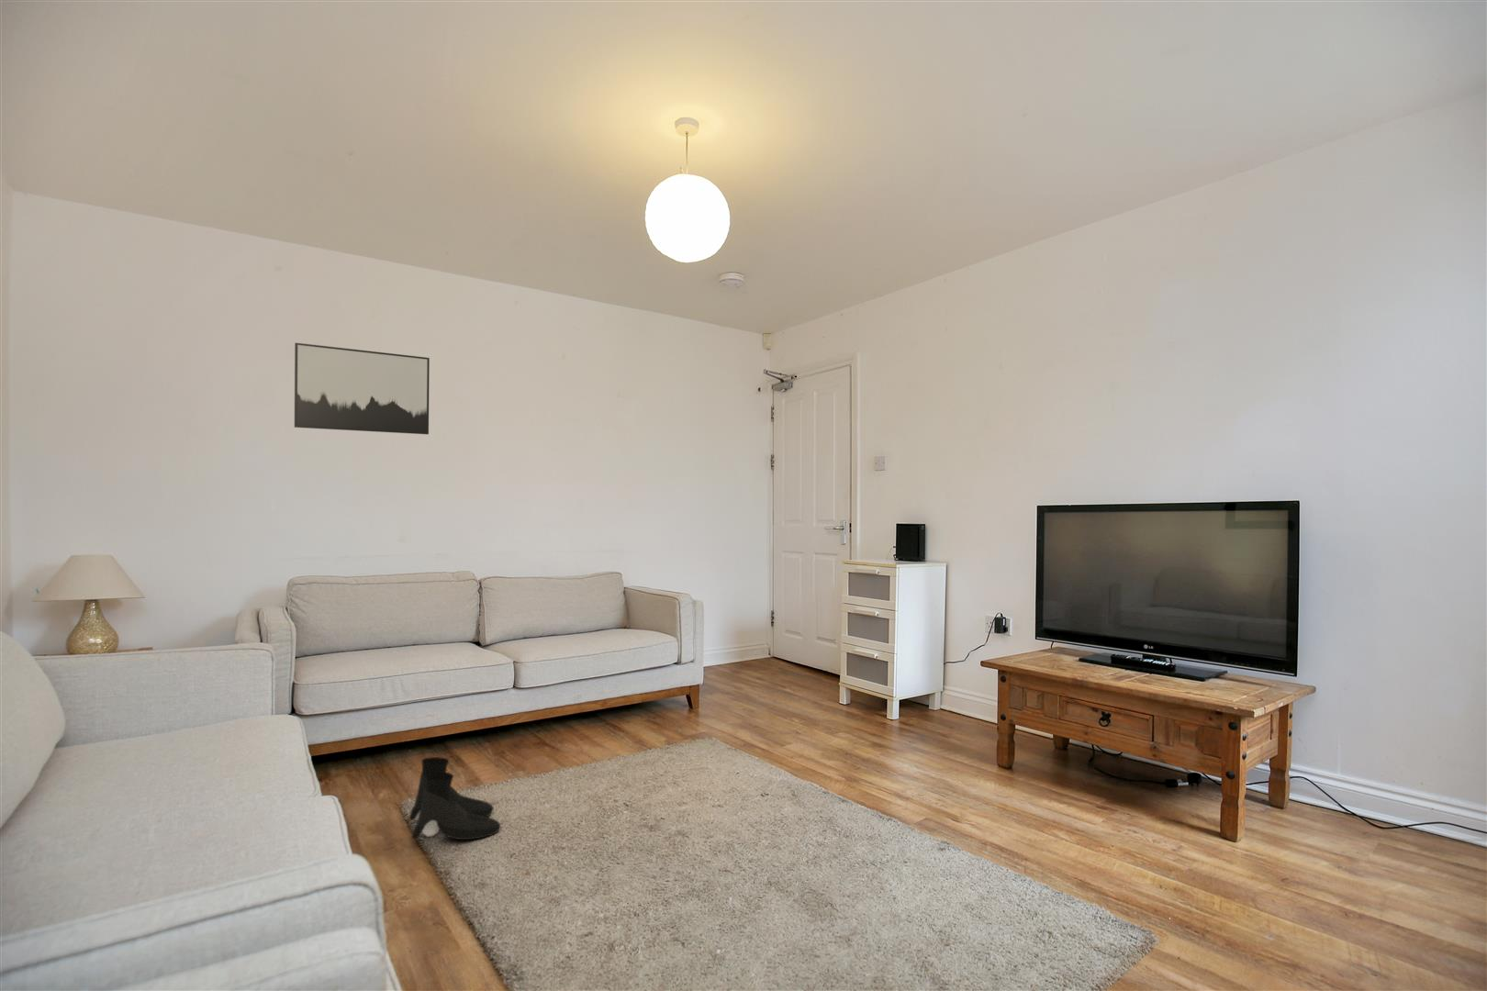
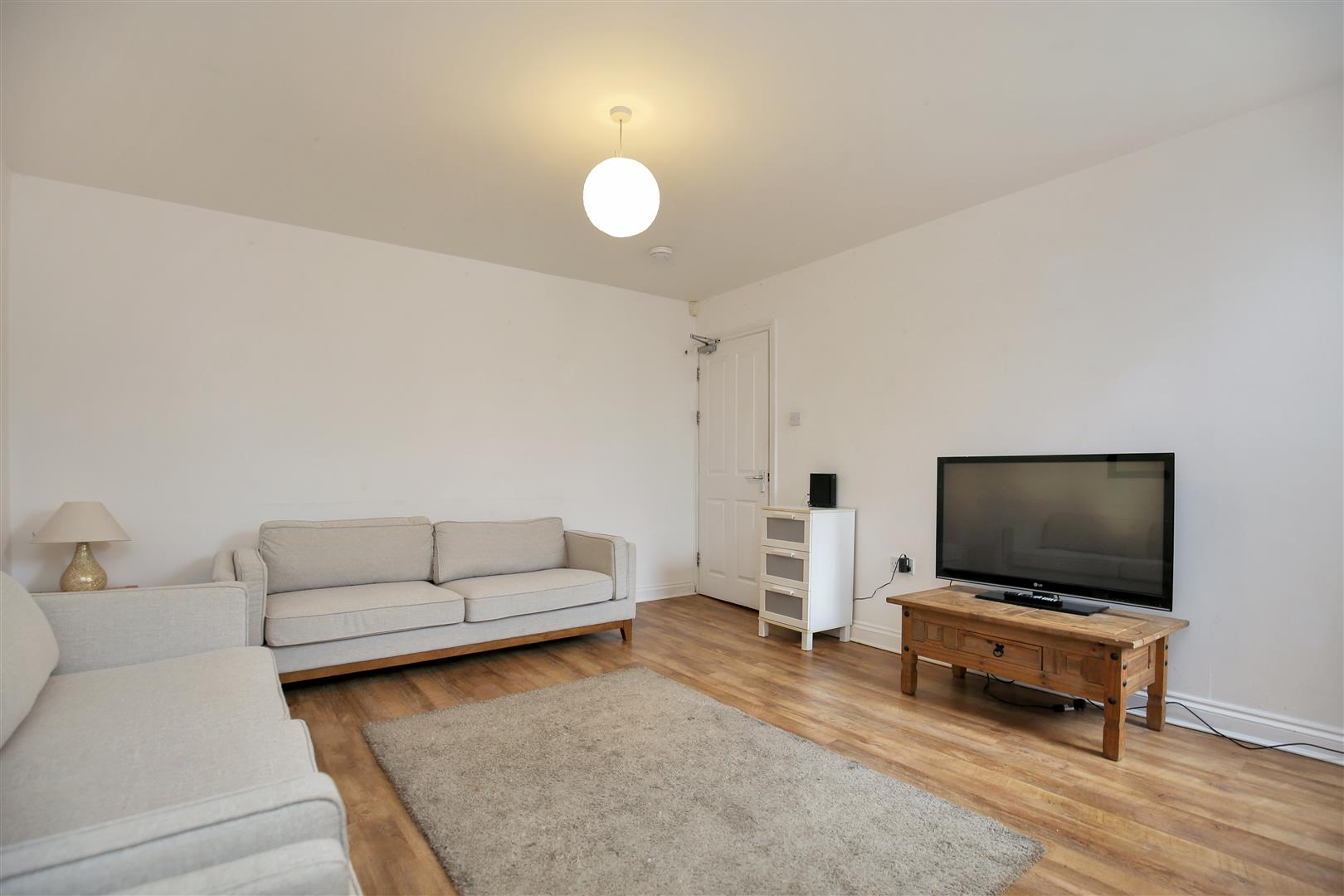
- wall art (364, 390)
- boots (455, 794)
